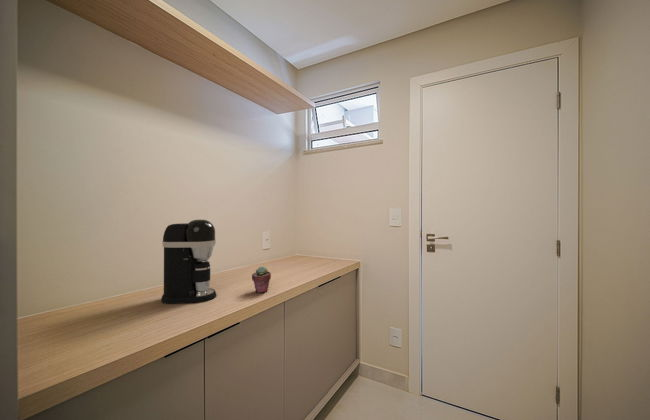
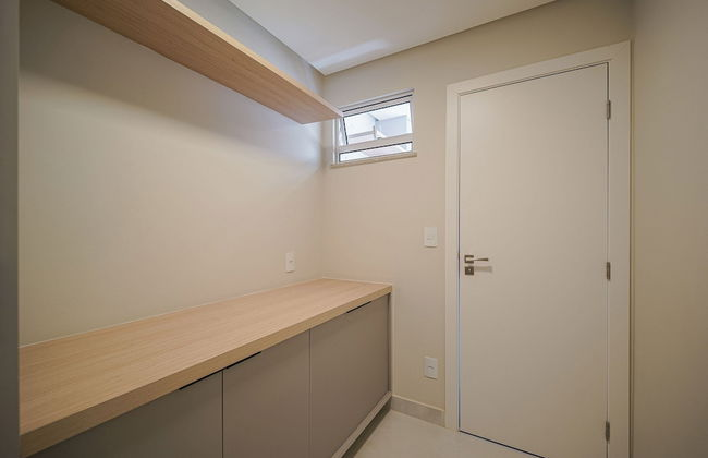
- potted succulent (261, 278)
- coffee maker (189, 258)
